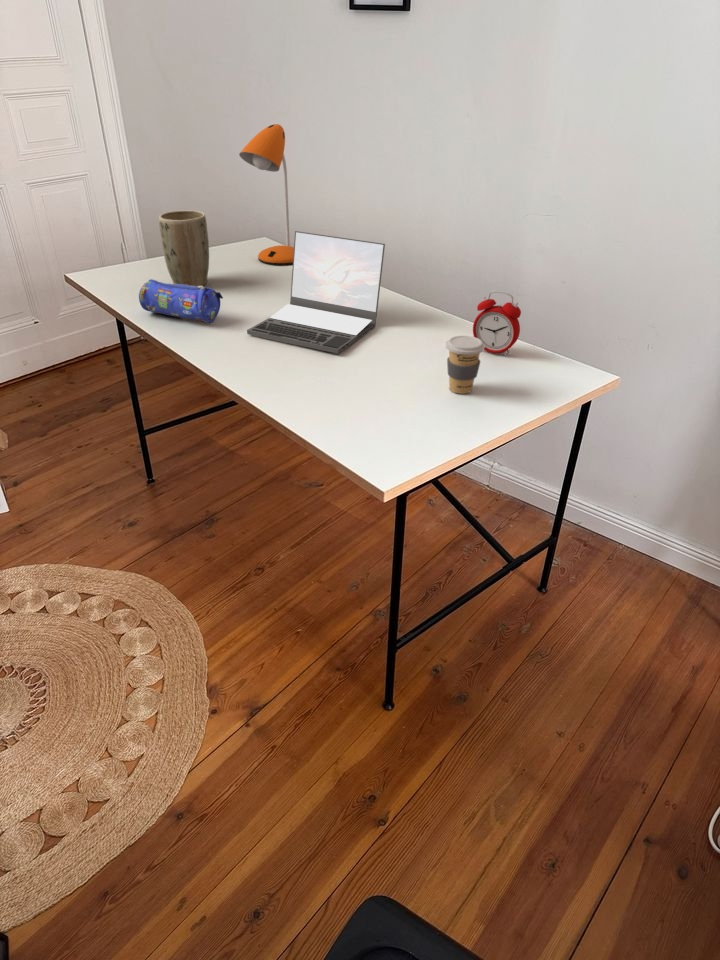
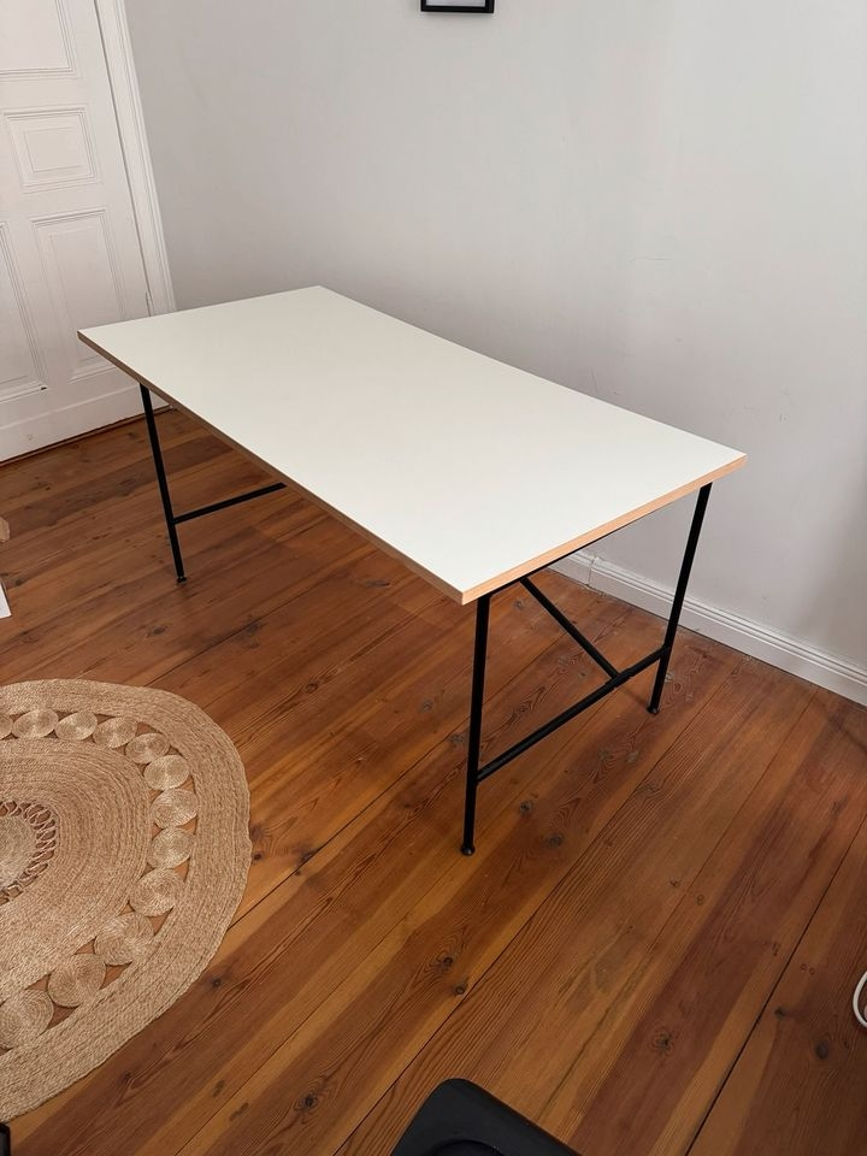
- coffee cup (462, 365)
- desk lamp (284, 194)
- plant pot (186, 250)
- alarm clock (497, 322)
- laptop (315, 289)
- pencil case (180, 299)
